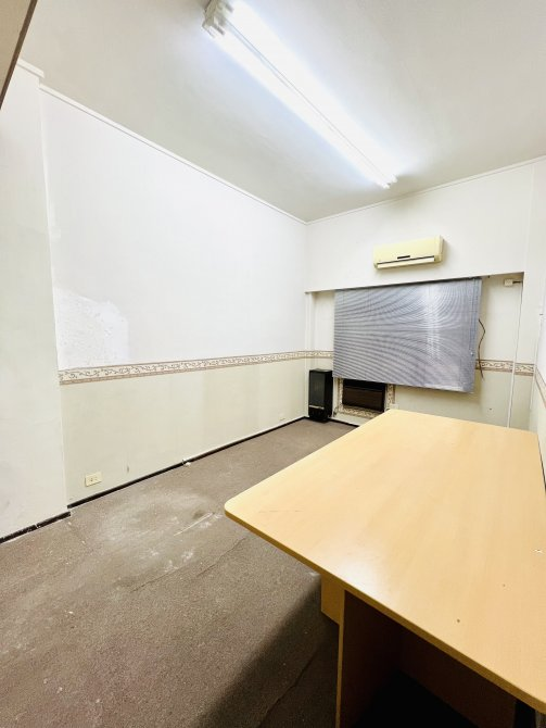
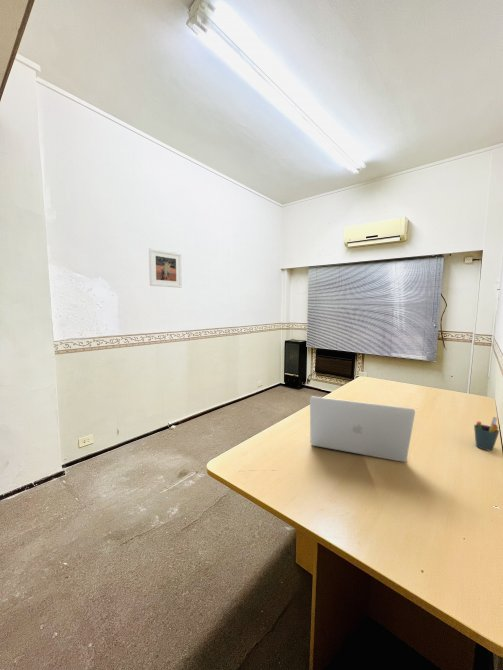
+ pen holder (486, 432)
+ laptop (357, 417)
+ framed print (166, 269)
